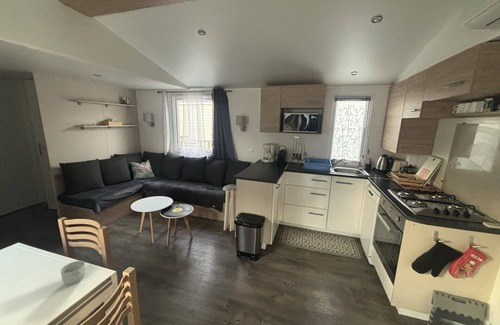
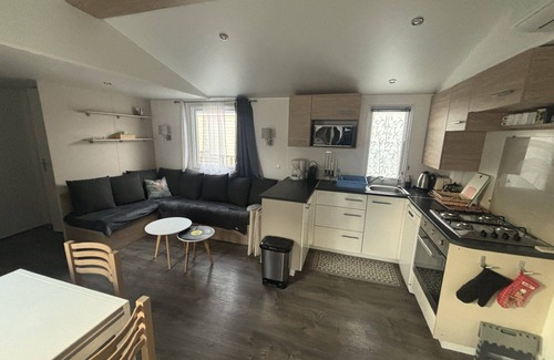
- mug (75, 274)
